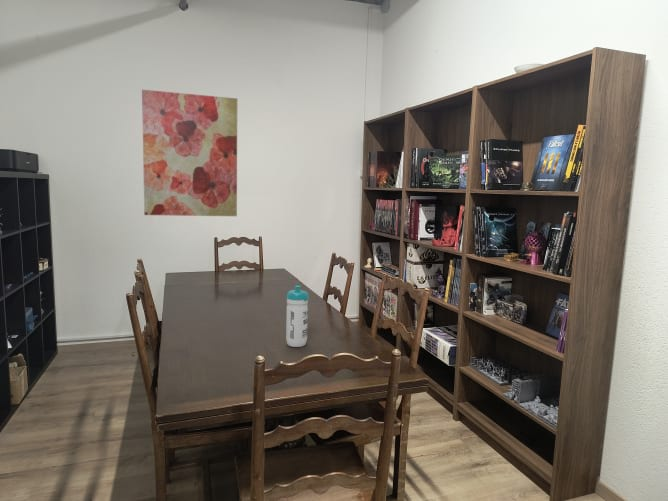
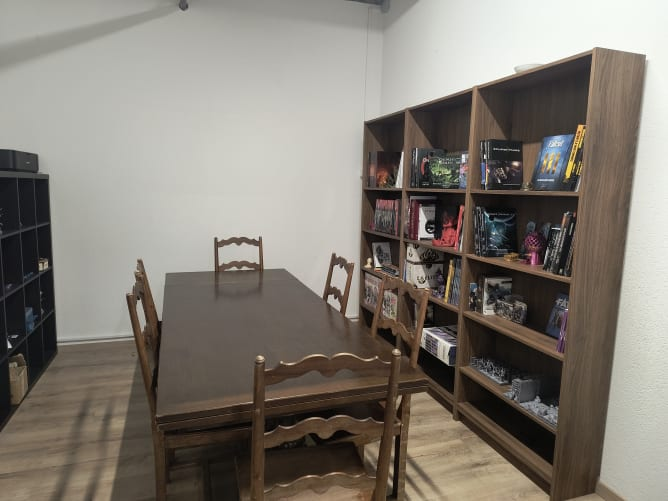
- wall art (191, 156)
- water bottle (297, 315)
